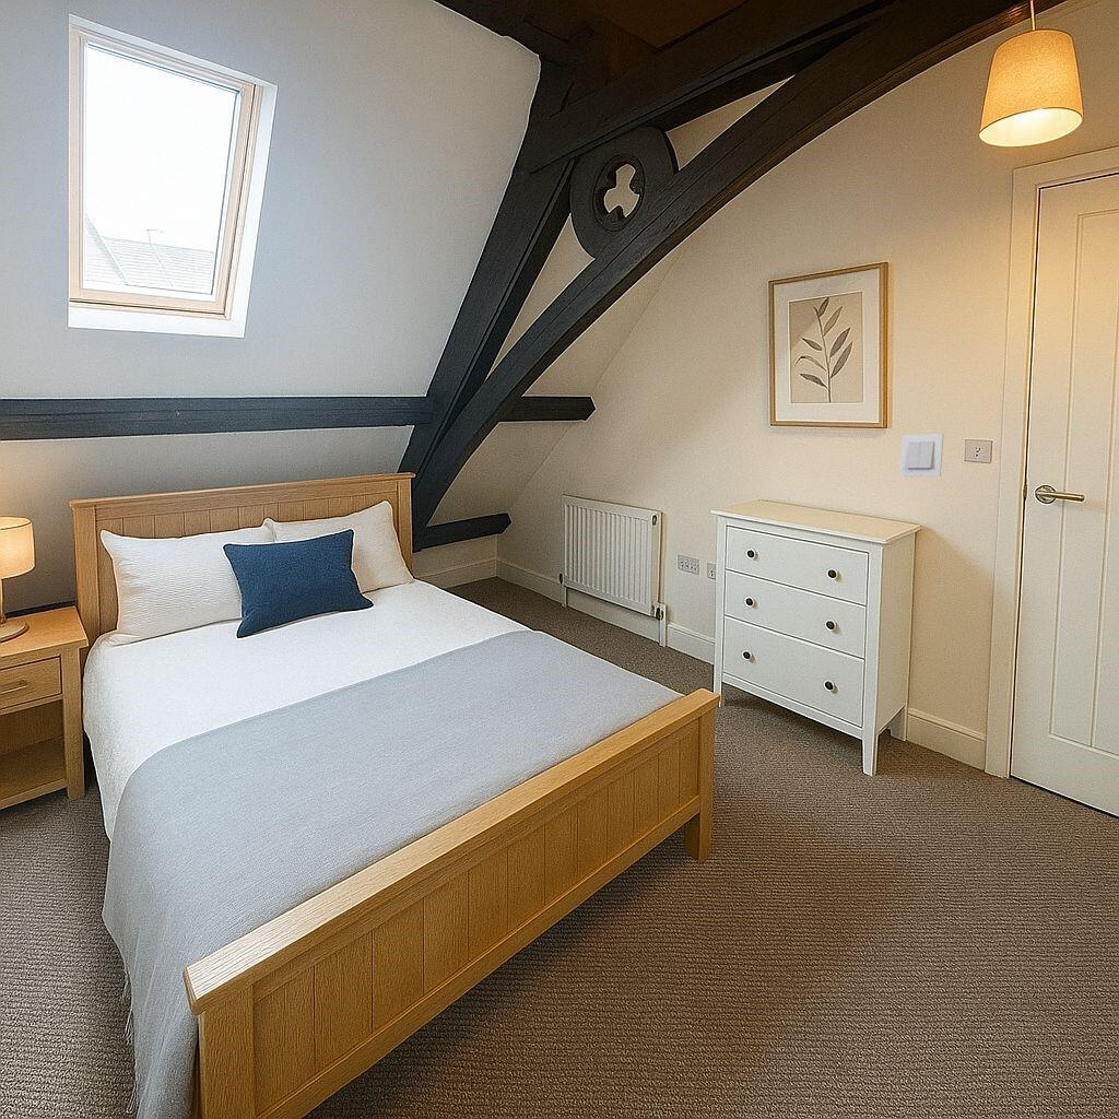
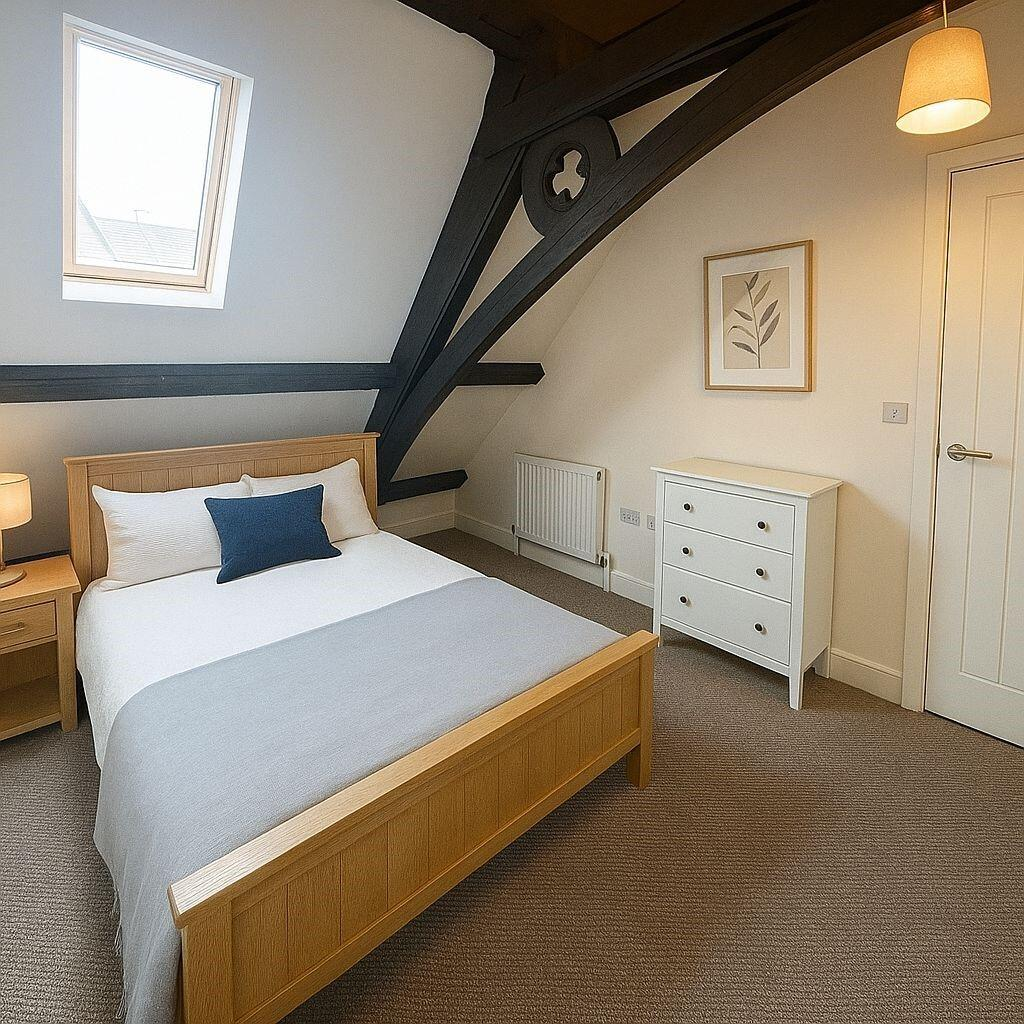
- light switch (919, 455)
